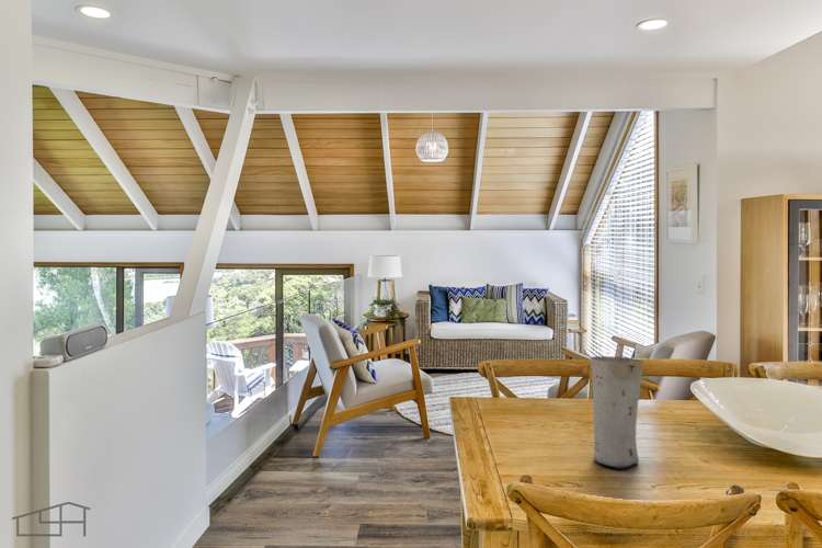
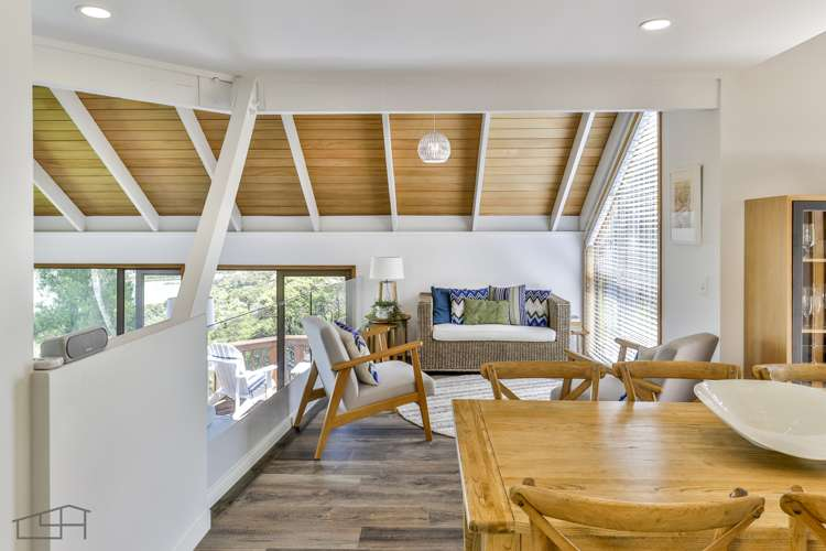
- vase (615, 410)
